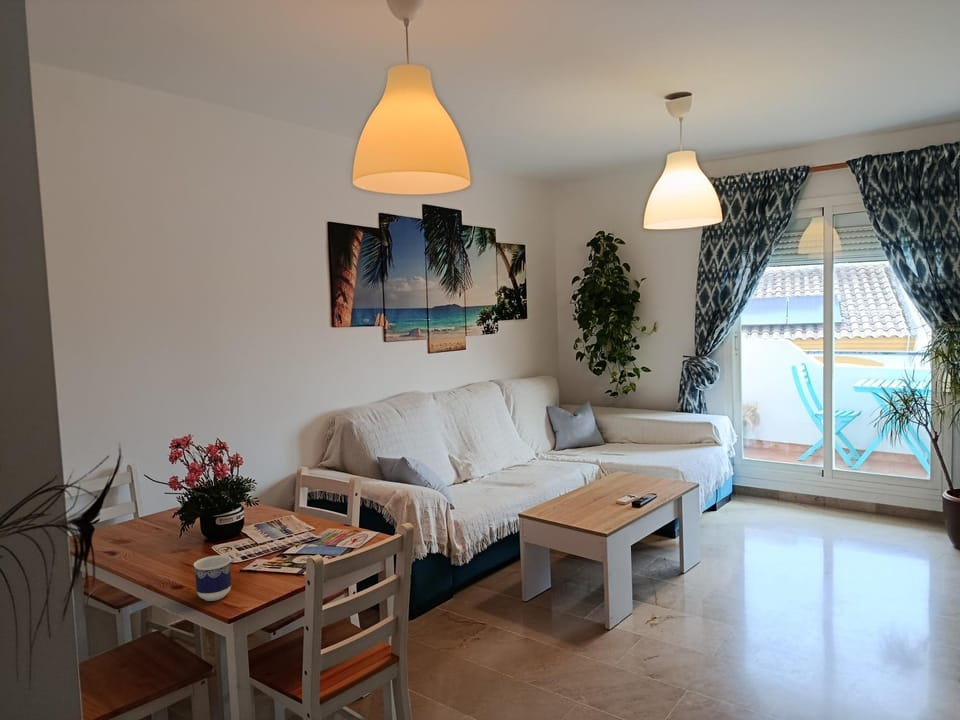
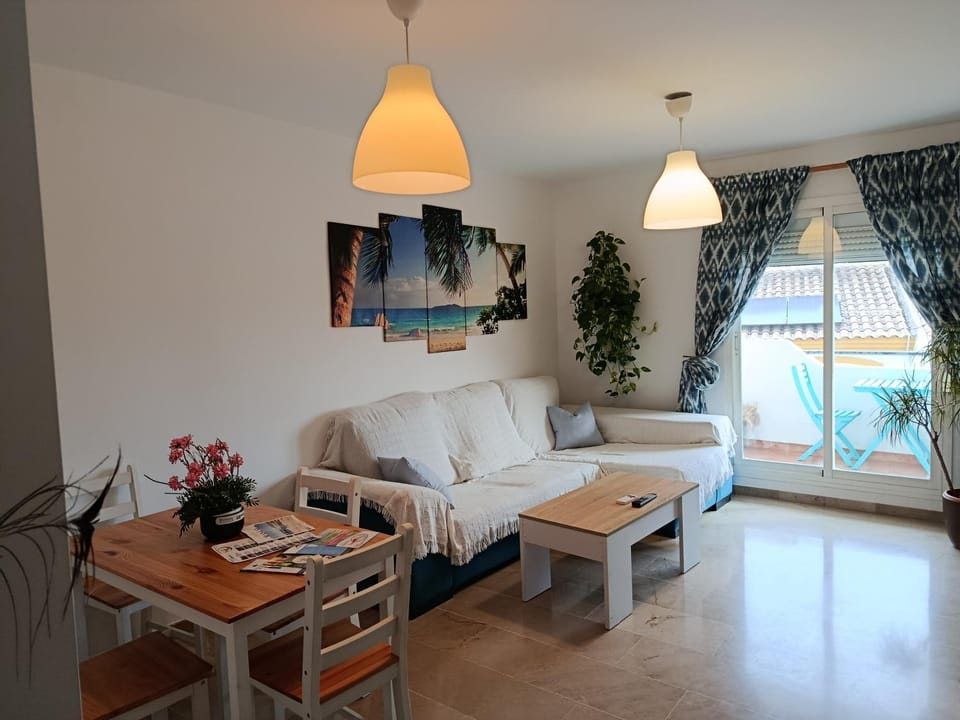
- cup (210, 578)
